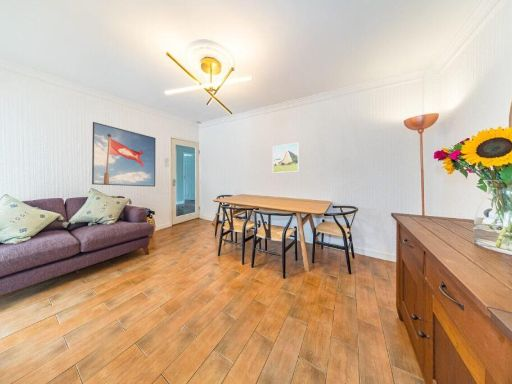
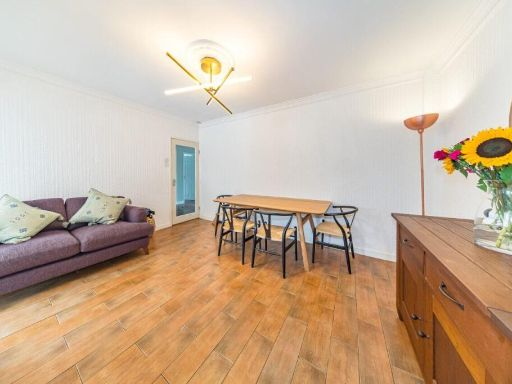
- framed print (127, 158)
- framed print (285, 158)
